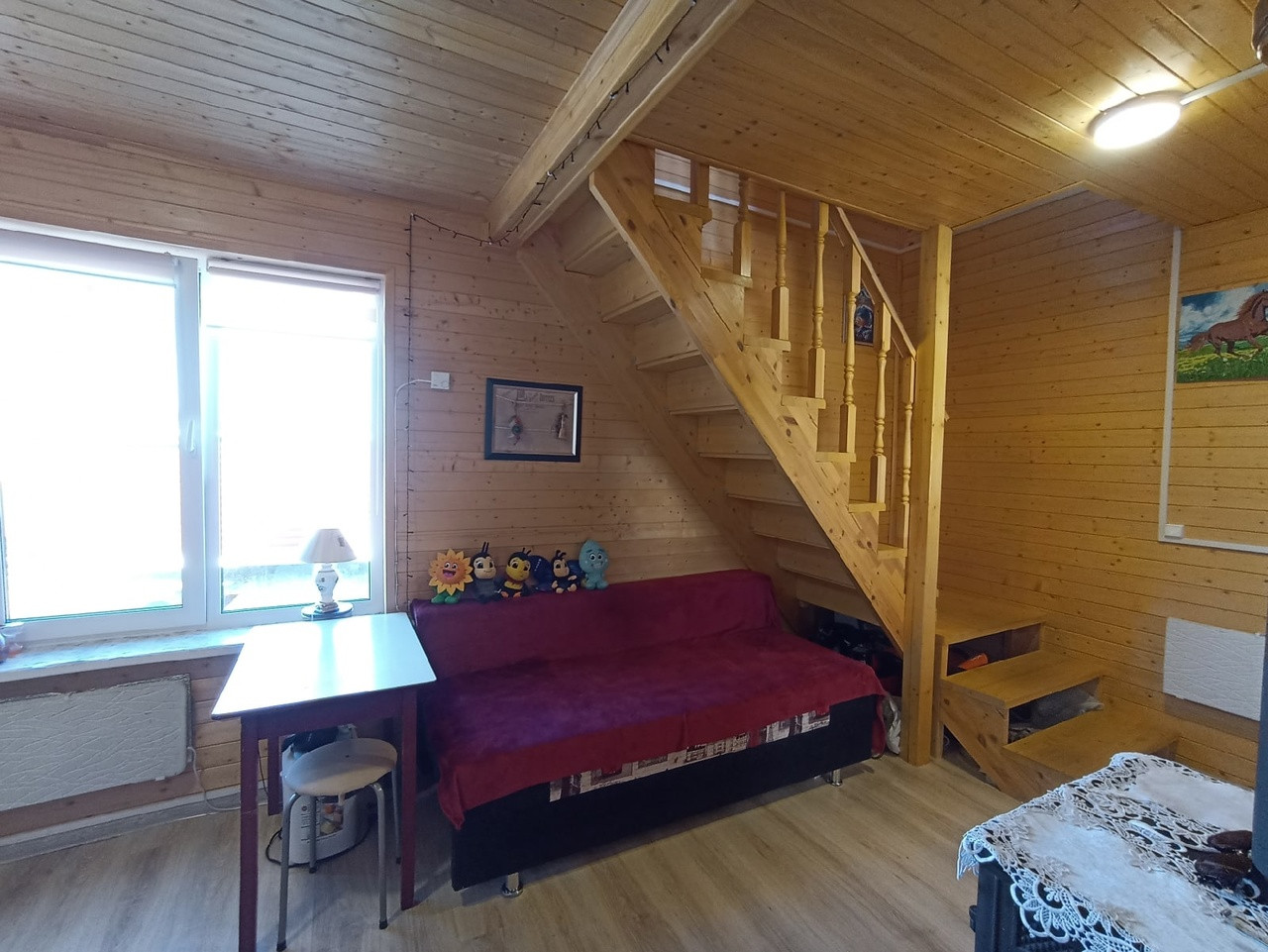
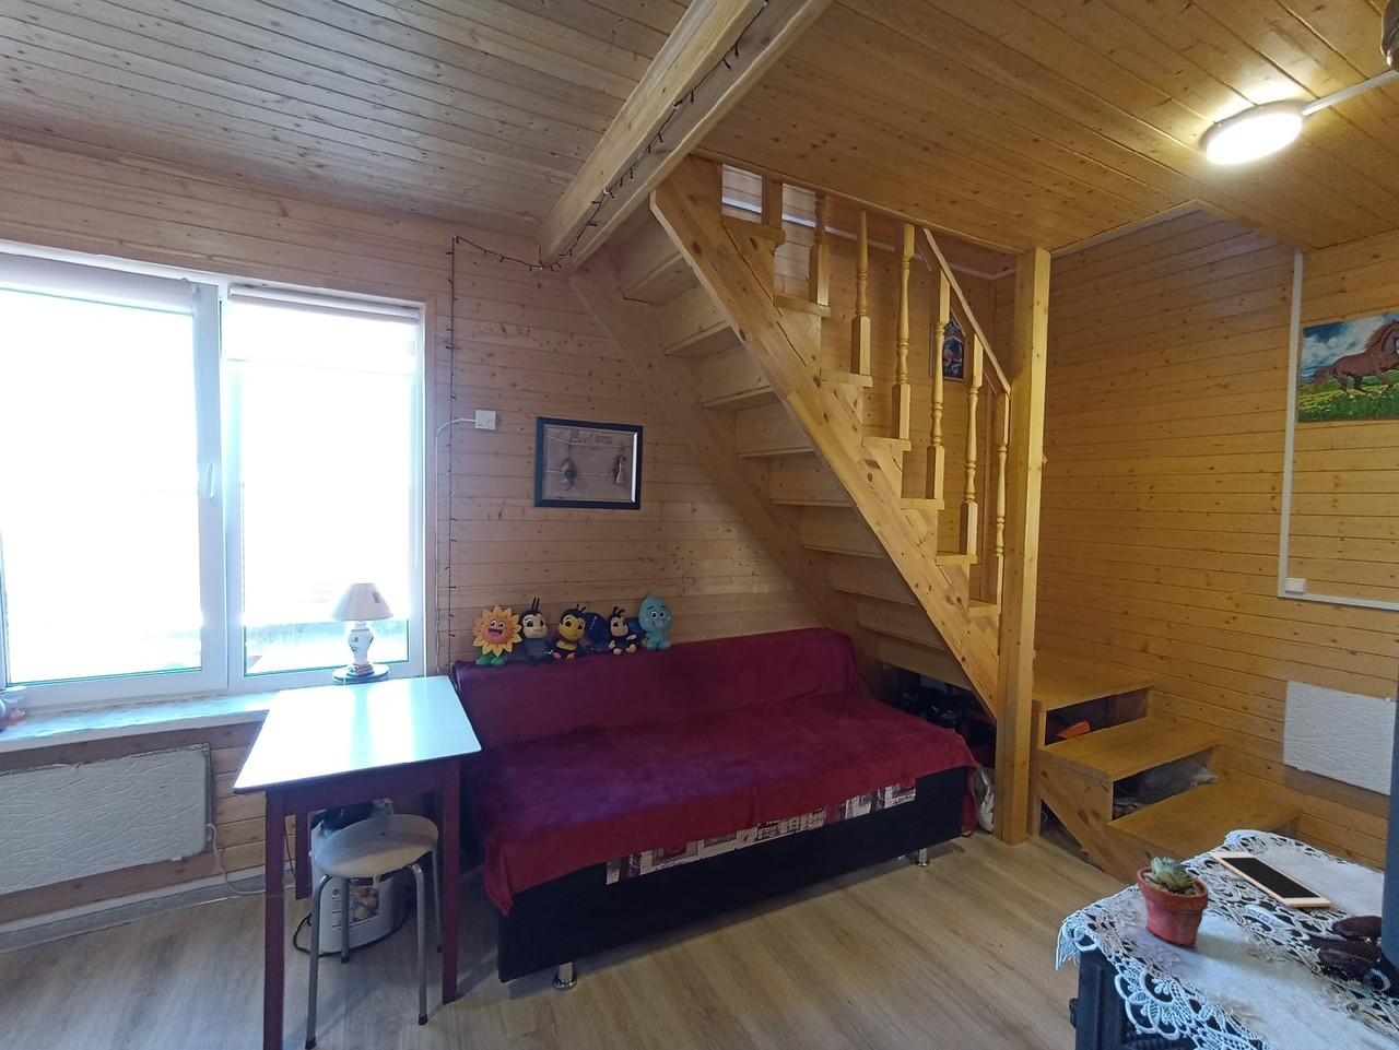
+ potted succulent (1172, 896)
+ cell phone (1265, 877)
